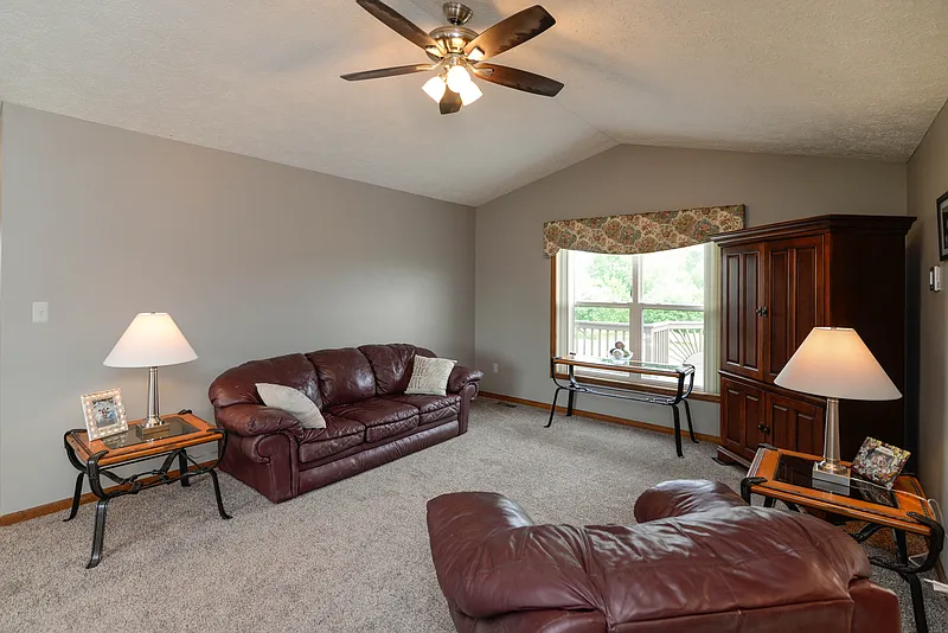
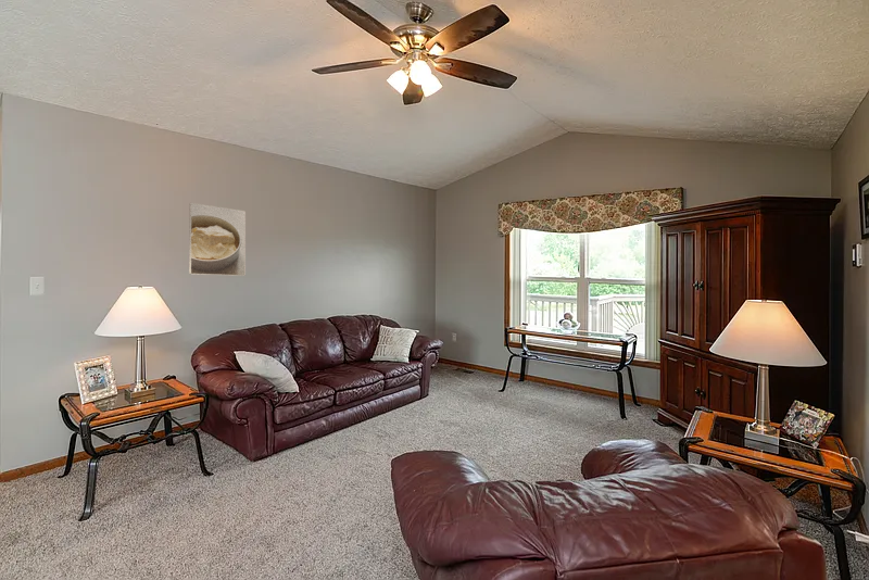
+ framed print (218, 240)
